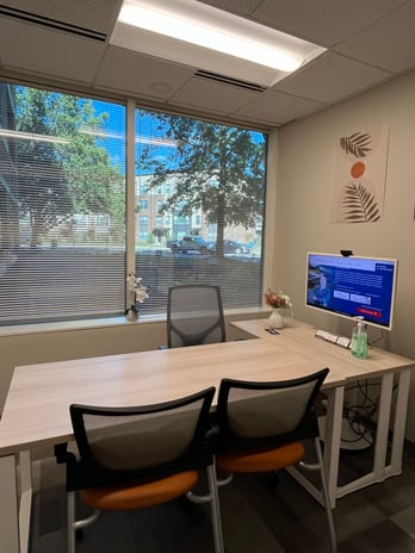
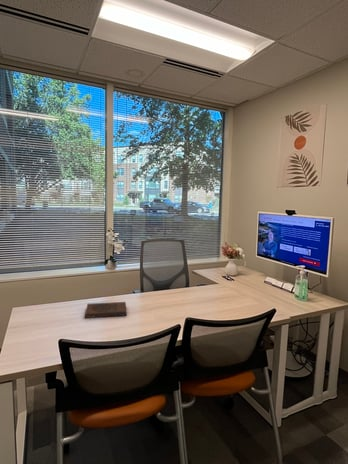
+ book (106, 309)
